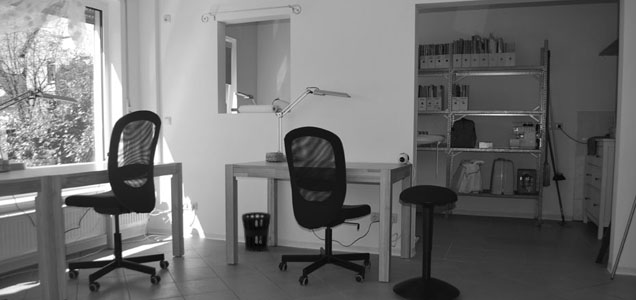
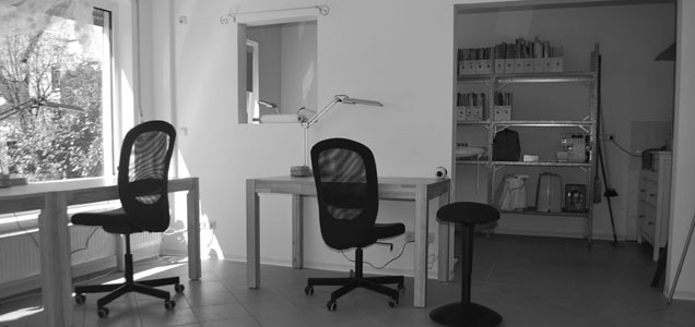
- wastebasket (256, 231)
